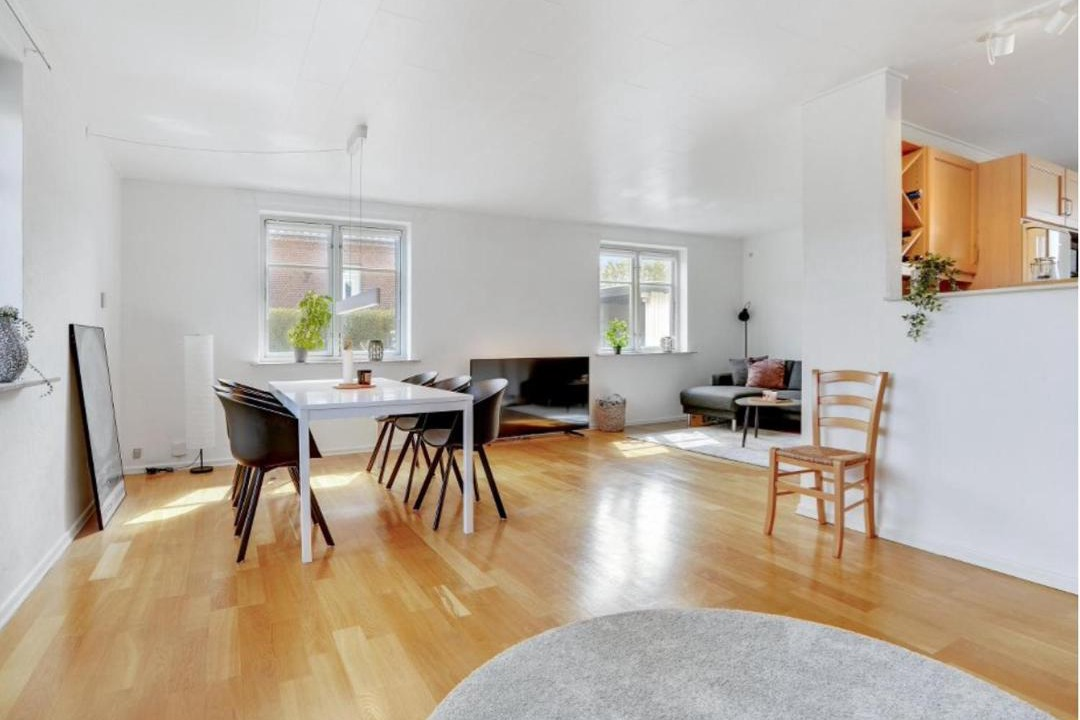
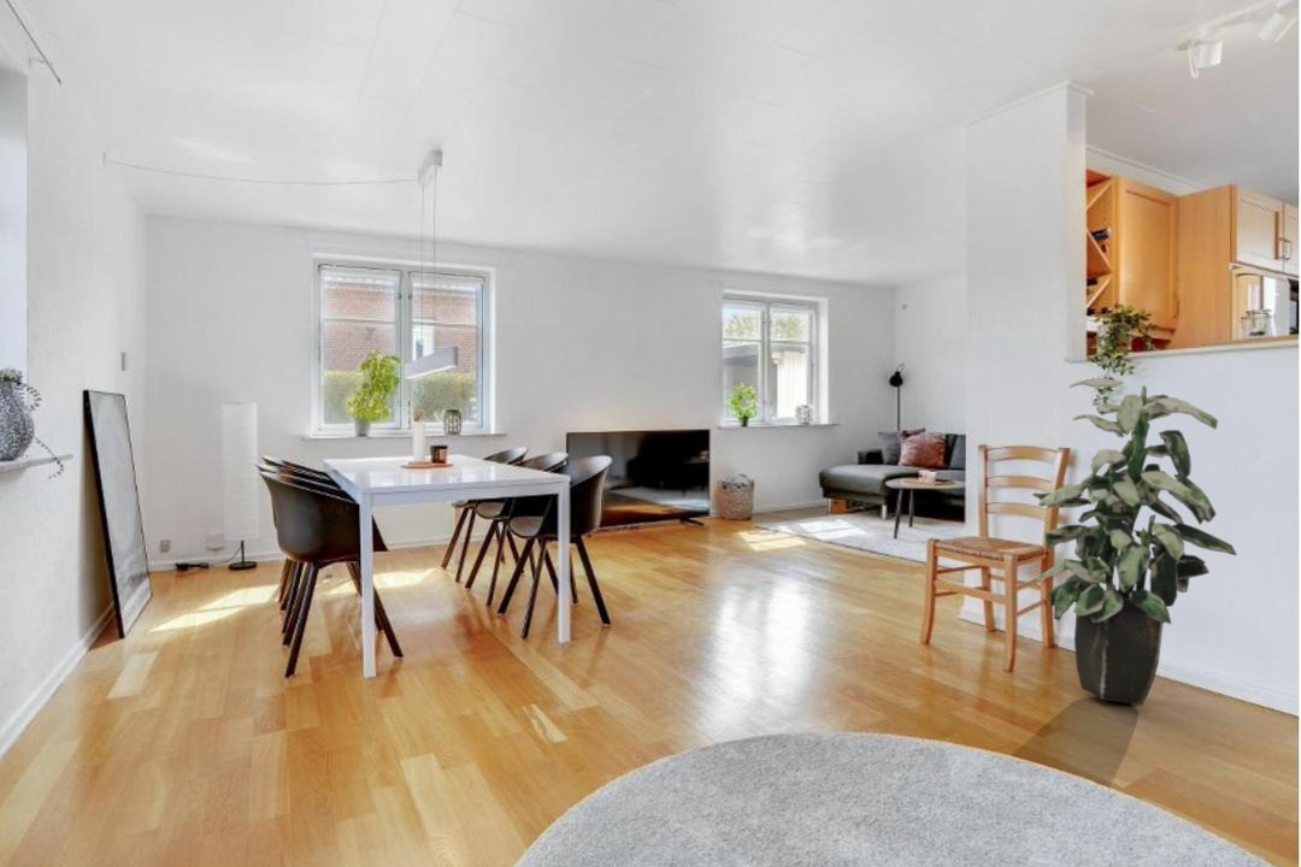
+ indoor plant (1118, 536)
